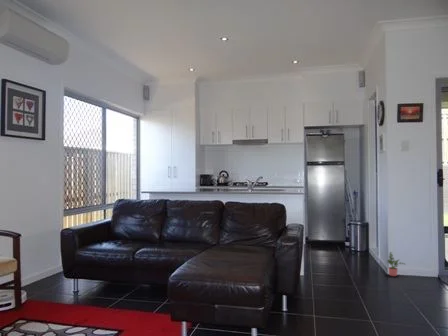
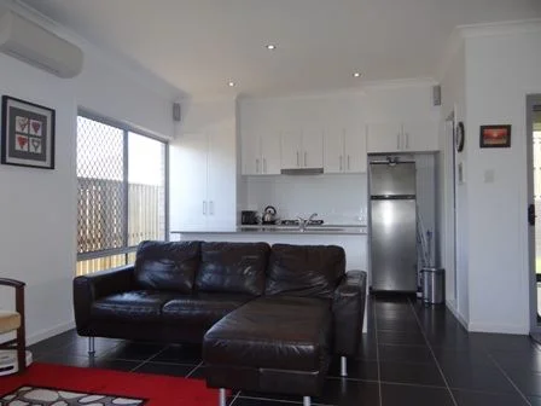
- potted plant (396, 264)
